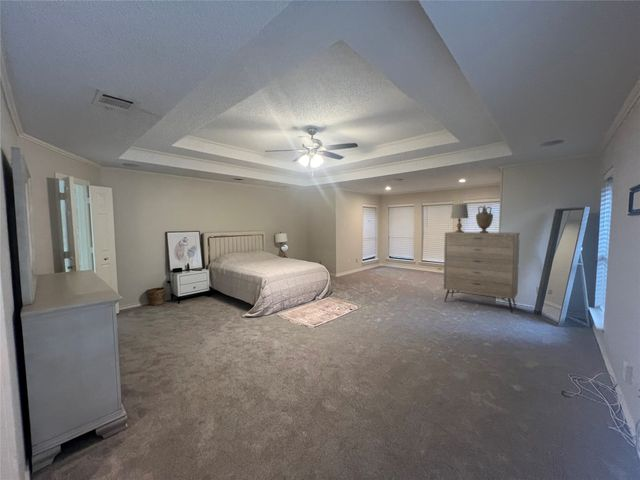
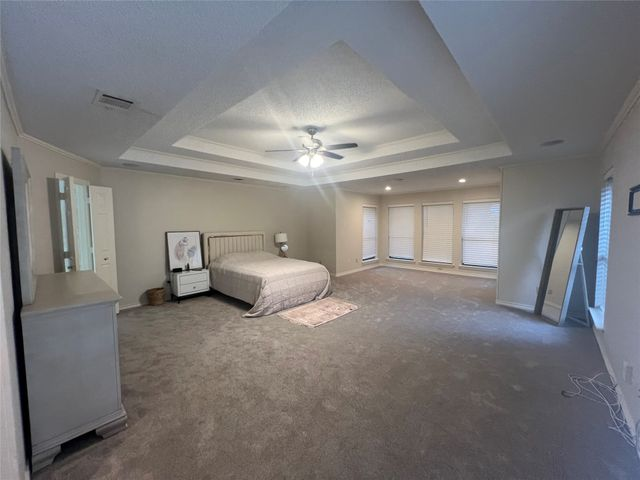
- dresser (479, 268)
- lamp (459, 218)
- decorative urn (484, 219)
